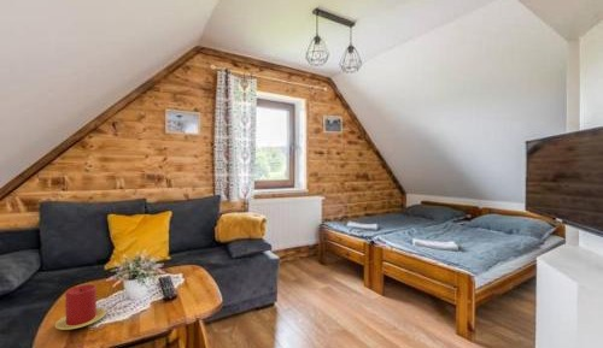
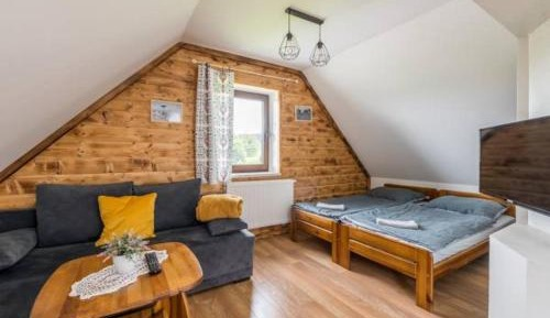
- candle (81, 305)
